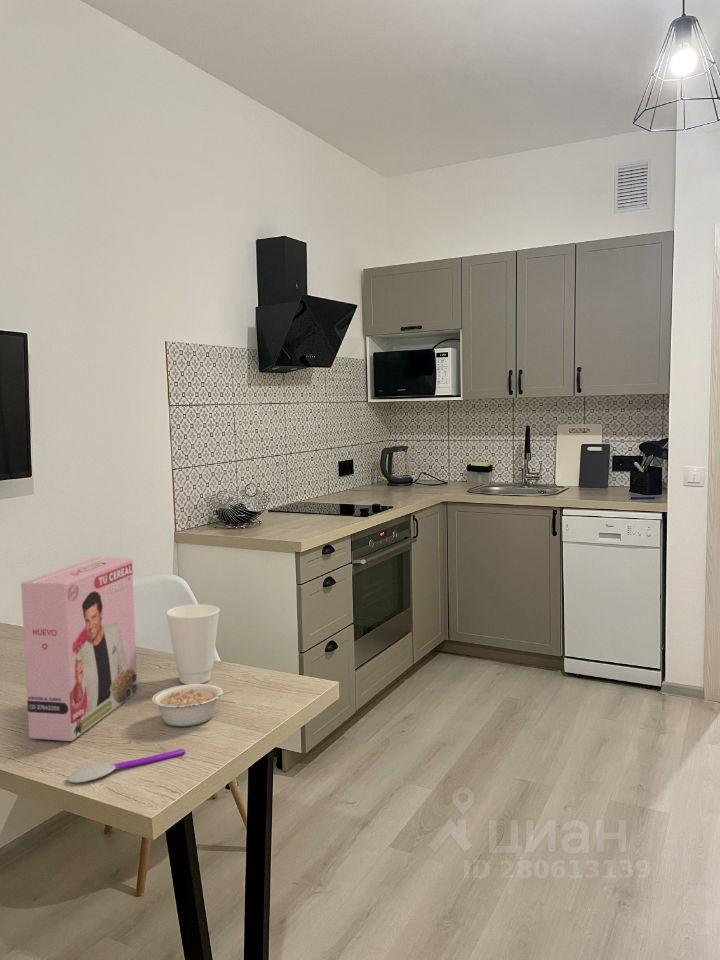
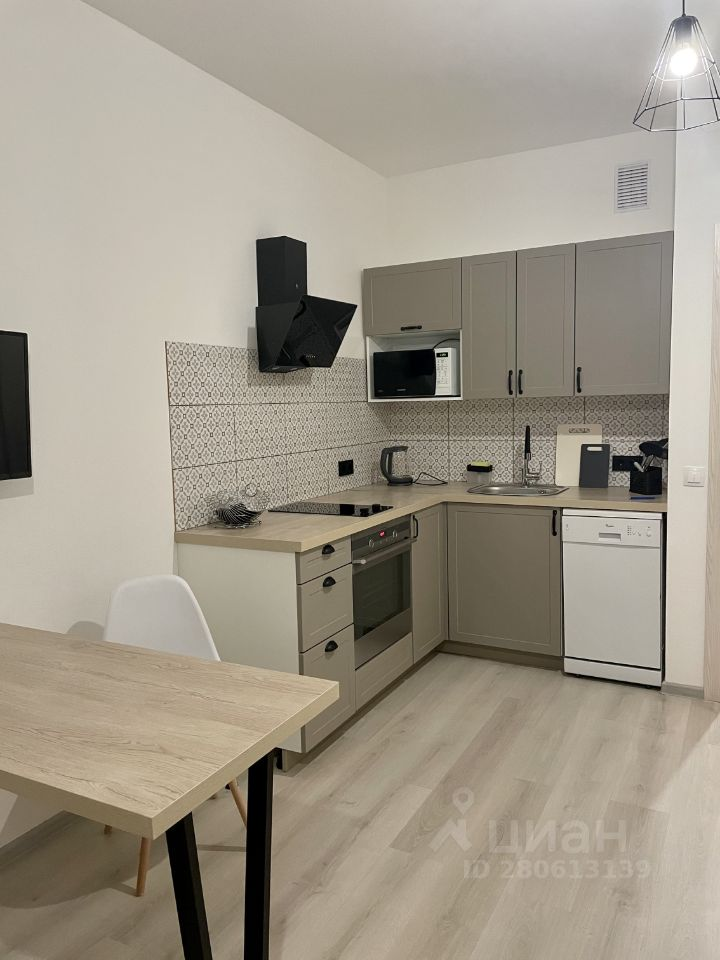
- cereal box (84, 642)
- cup (194, 644)
- spoon (128, 763)
- legume (190, 703)
